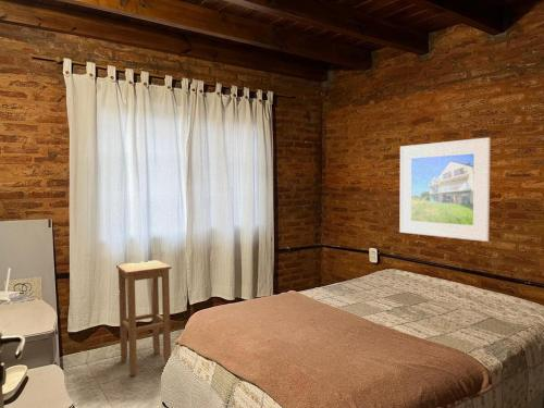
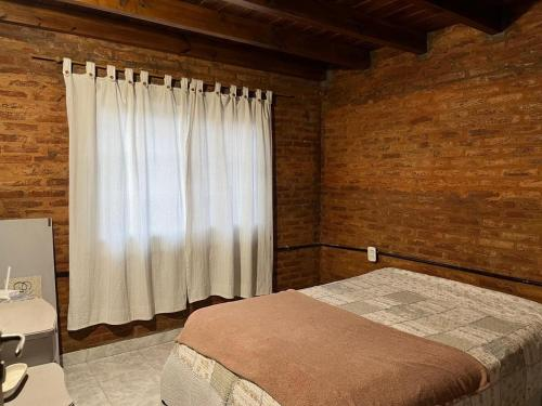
- stool (144, 314)
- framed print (440, 189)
